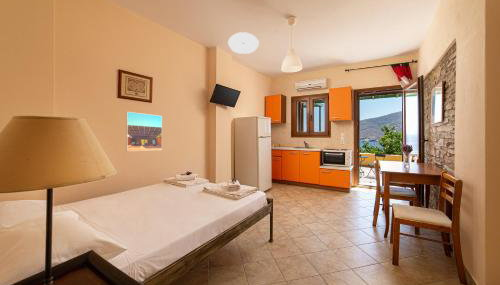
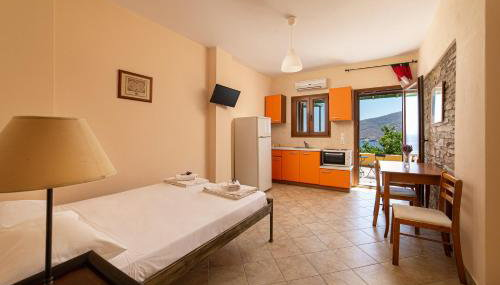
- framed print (145, 132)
- ceiling light (243, 41)
